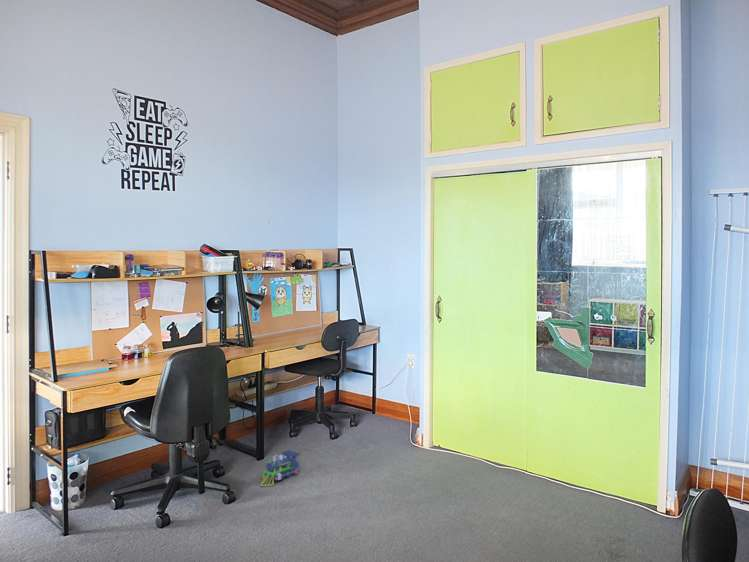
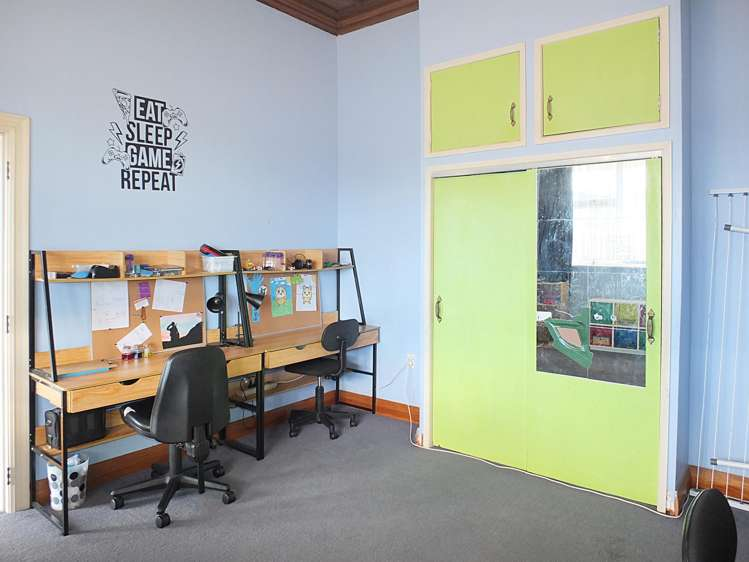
- toy train (279, 467)
